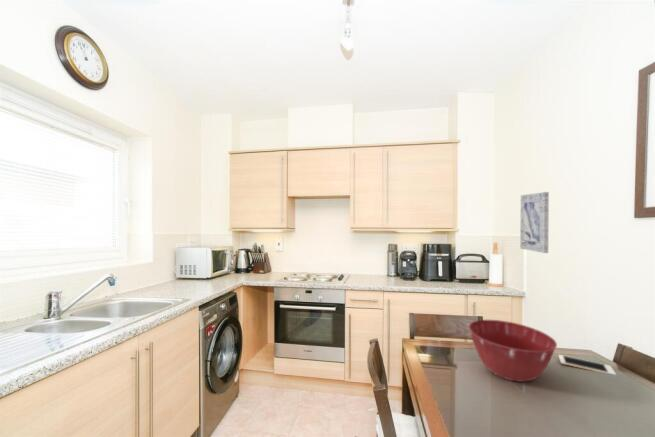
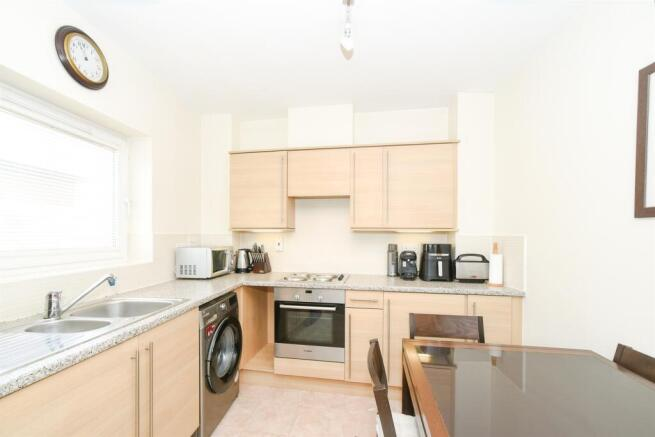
- mixing bowl (509, 352)
- wall art (533, 222)
- cell phone (585, 364)
